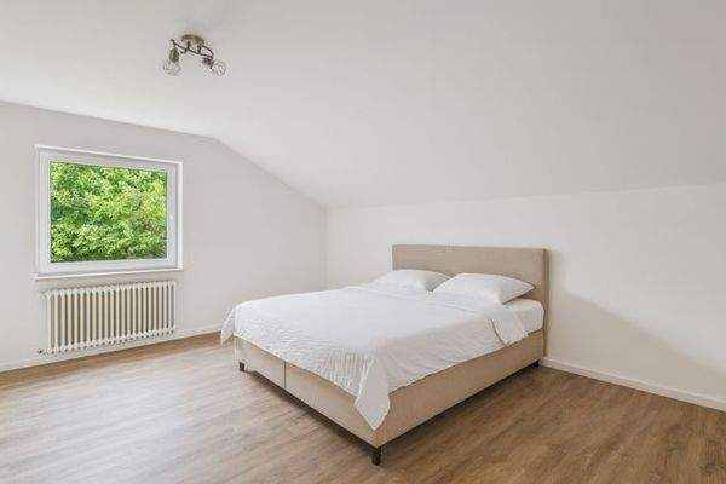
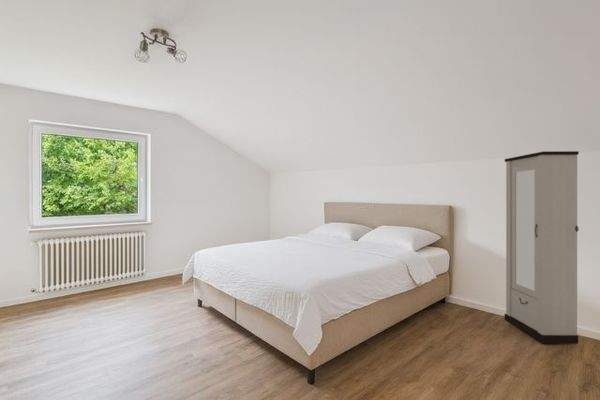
+ cabinet (538, 243)
